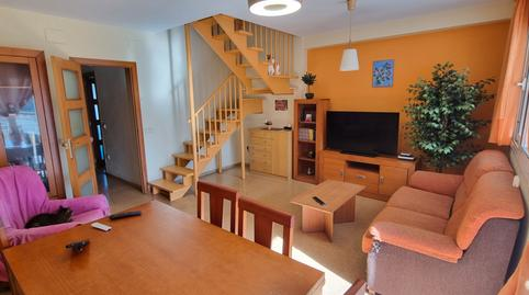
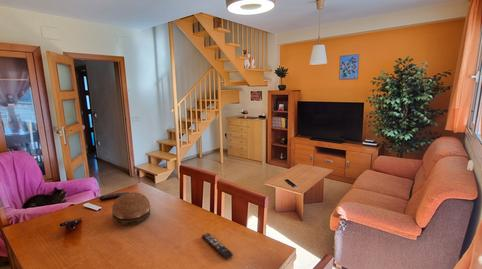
+ decorative bowl (131, 206)
+ remote control (216, 245)
